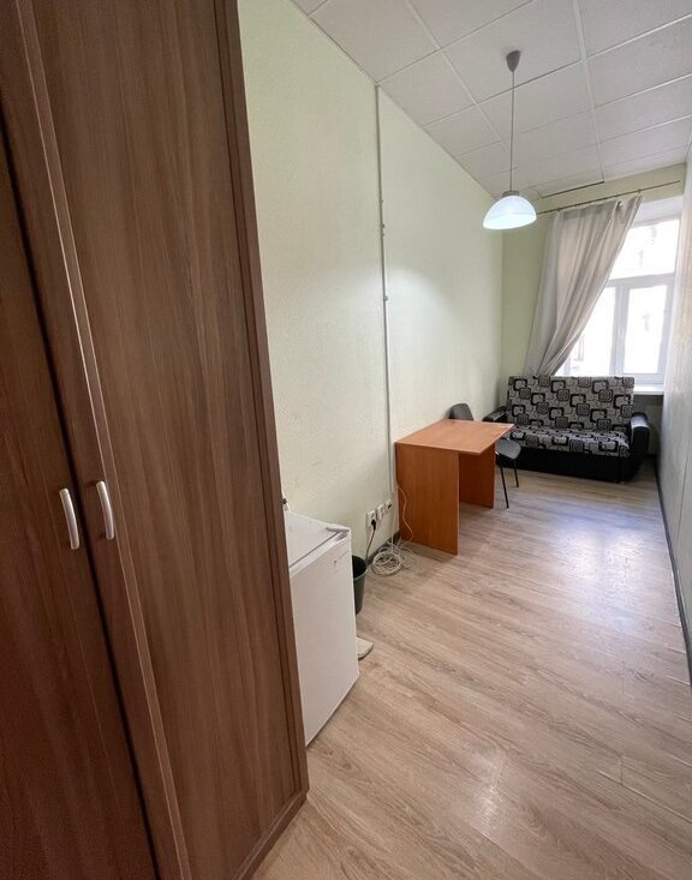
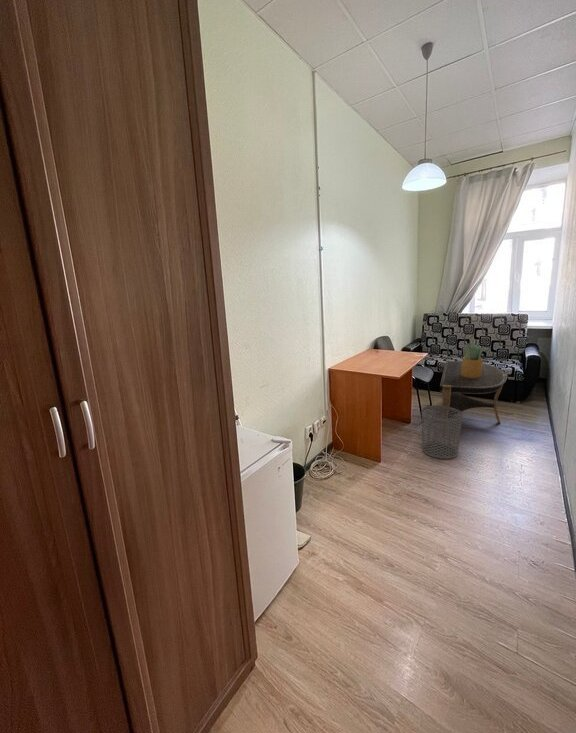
+ coffee table (470, 398)
+ waste bin (440, 431)
+ potted plant (472, 360)
